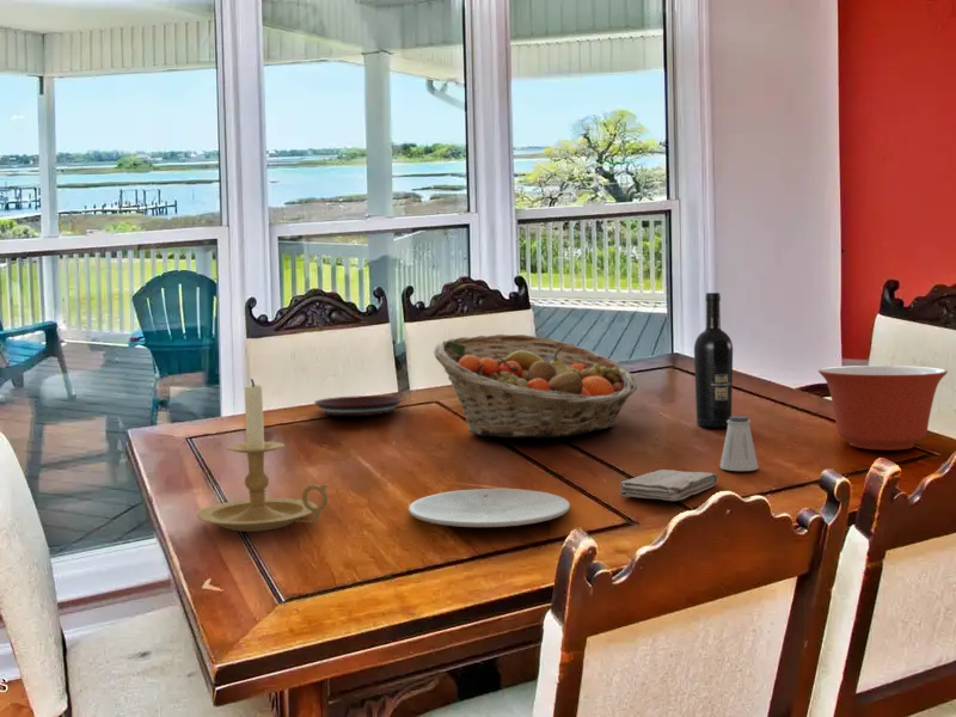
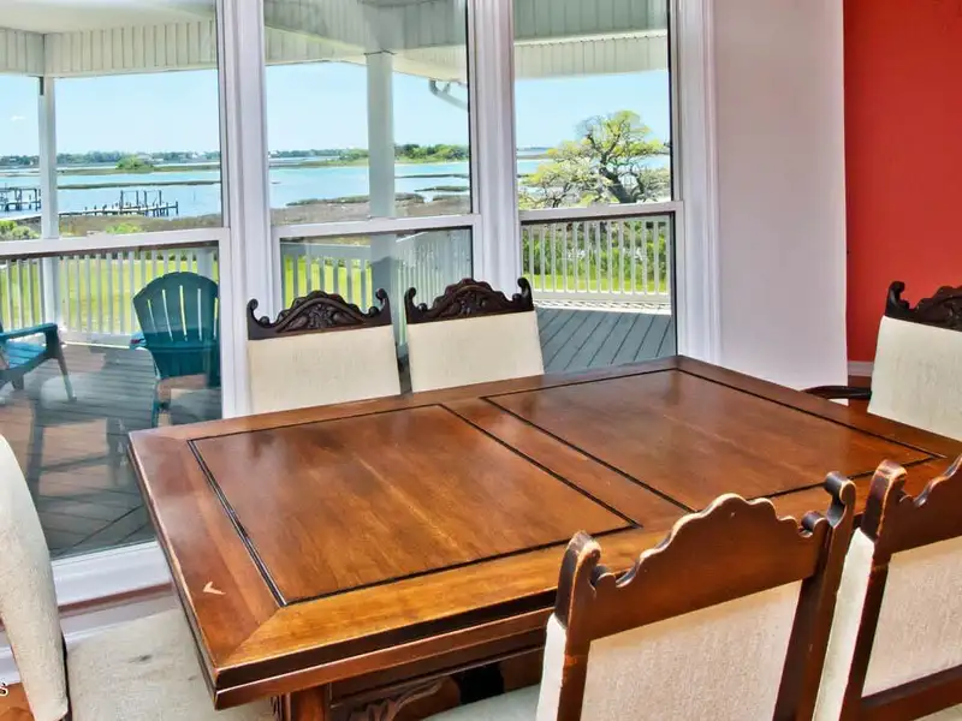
- candle holder (256, 452)
- wine bottle (713, 358)
- fruit basket (535, 381)
- mixing bowl (881, 407)
- saltshaker (739, 442)
- washcloth (668, 483)
- plate (358, 406)
- plate (489, 508)
